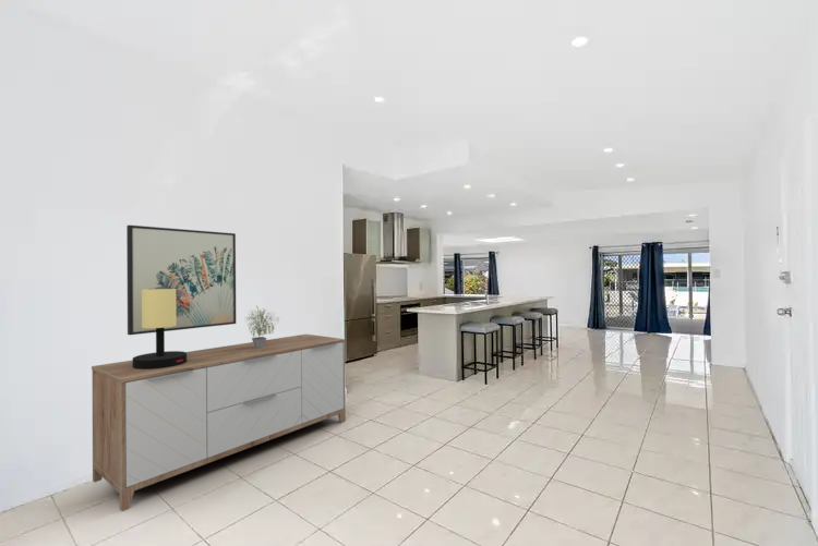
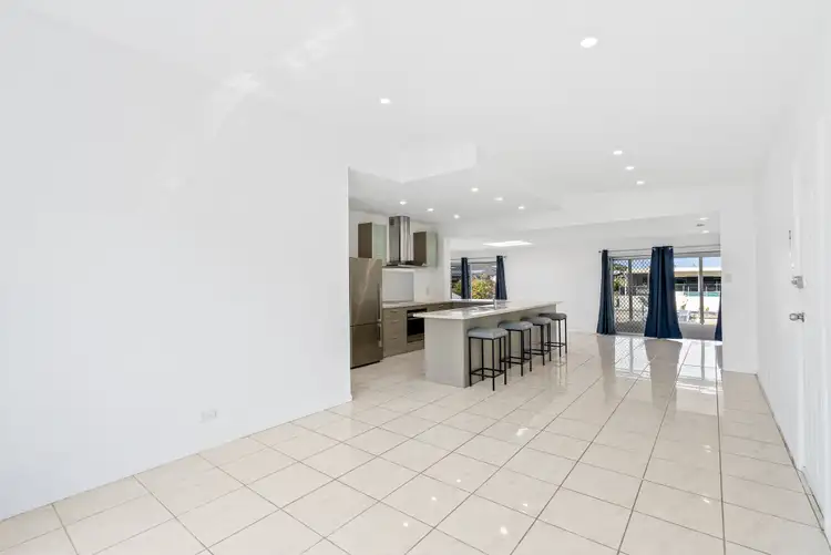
- sideboard (240, 398)
- table lamp (160, 326)
- potted plant (263, 325)
- wall art (187, 279)
